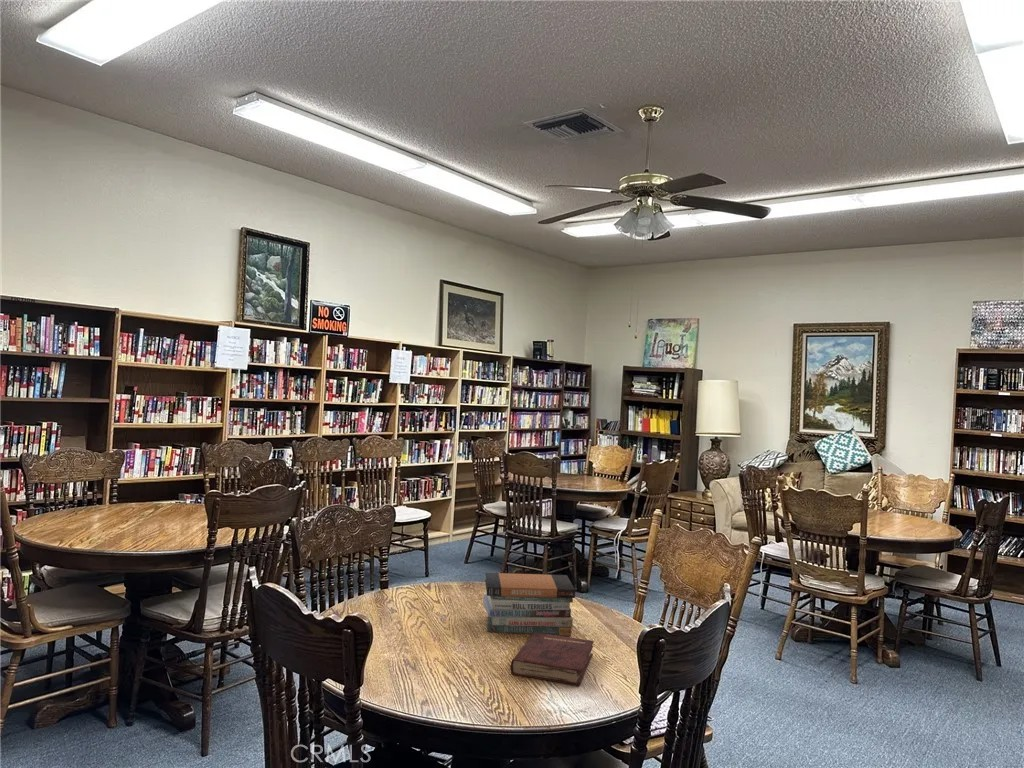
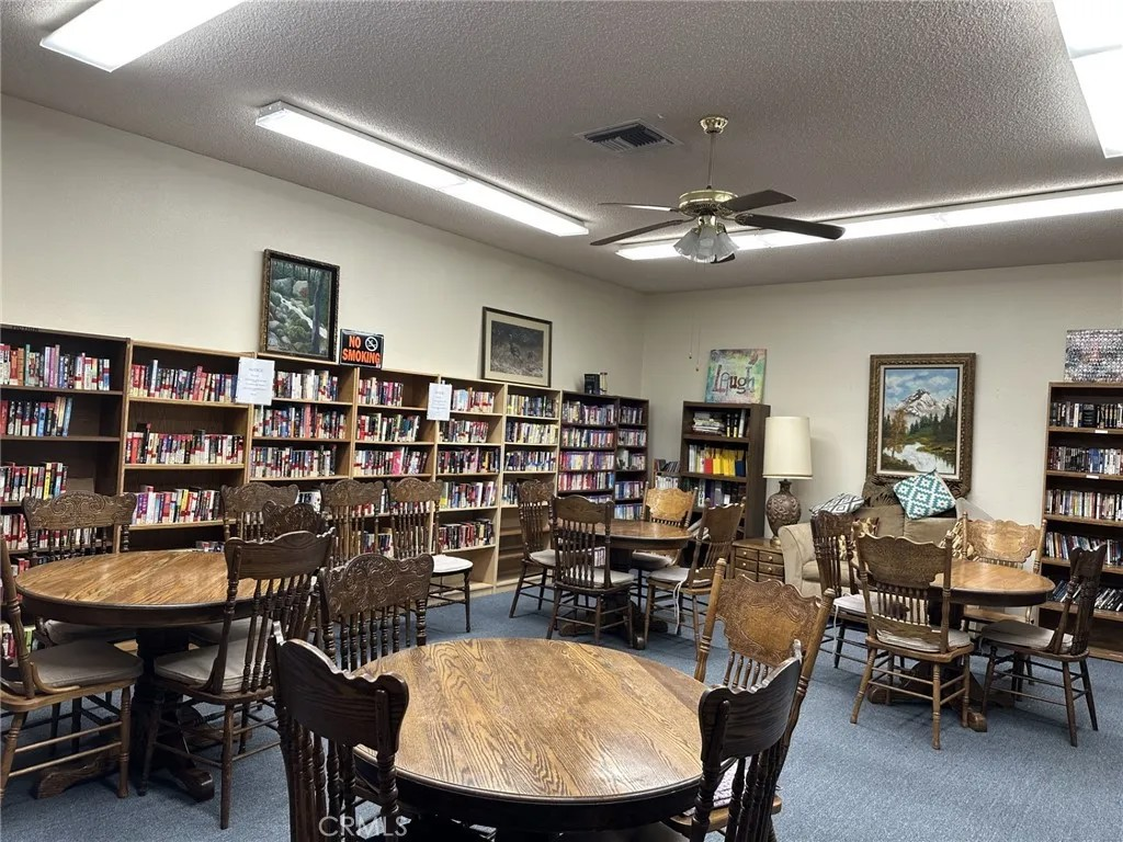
- hardback book (553, 656)
- book stack (527, 603)
